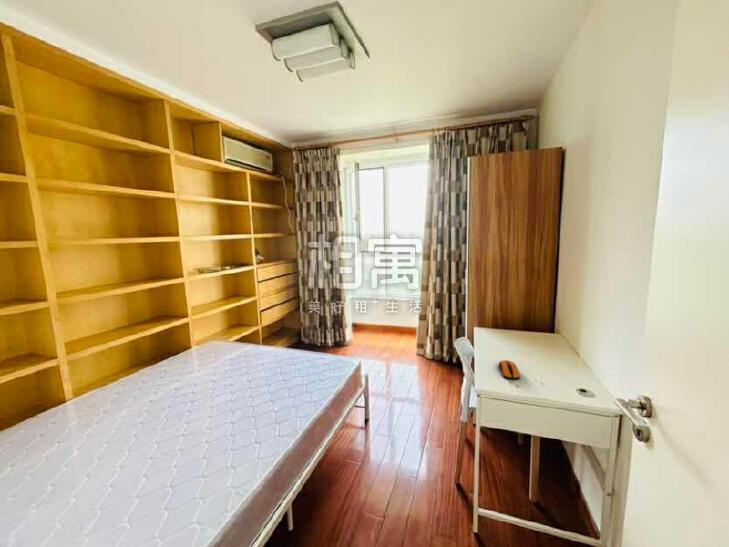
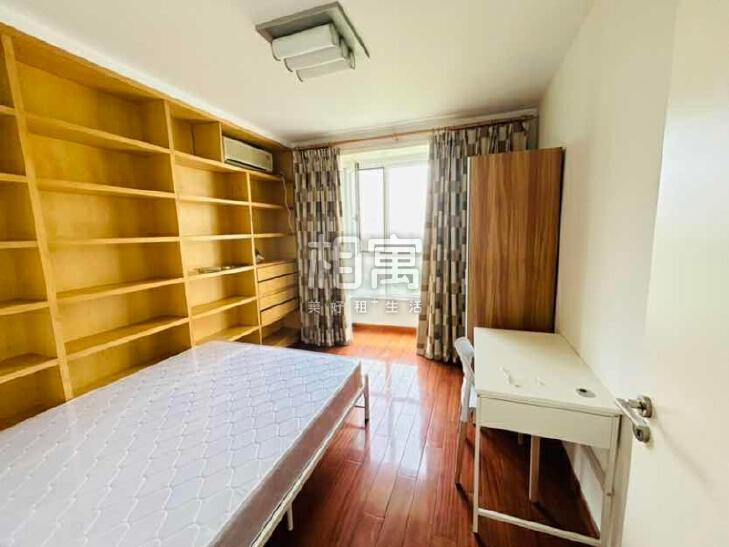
- computer mouse (508, 368)
